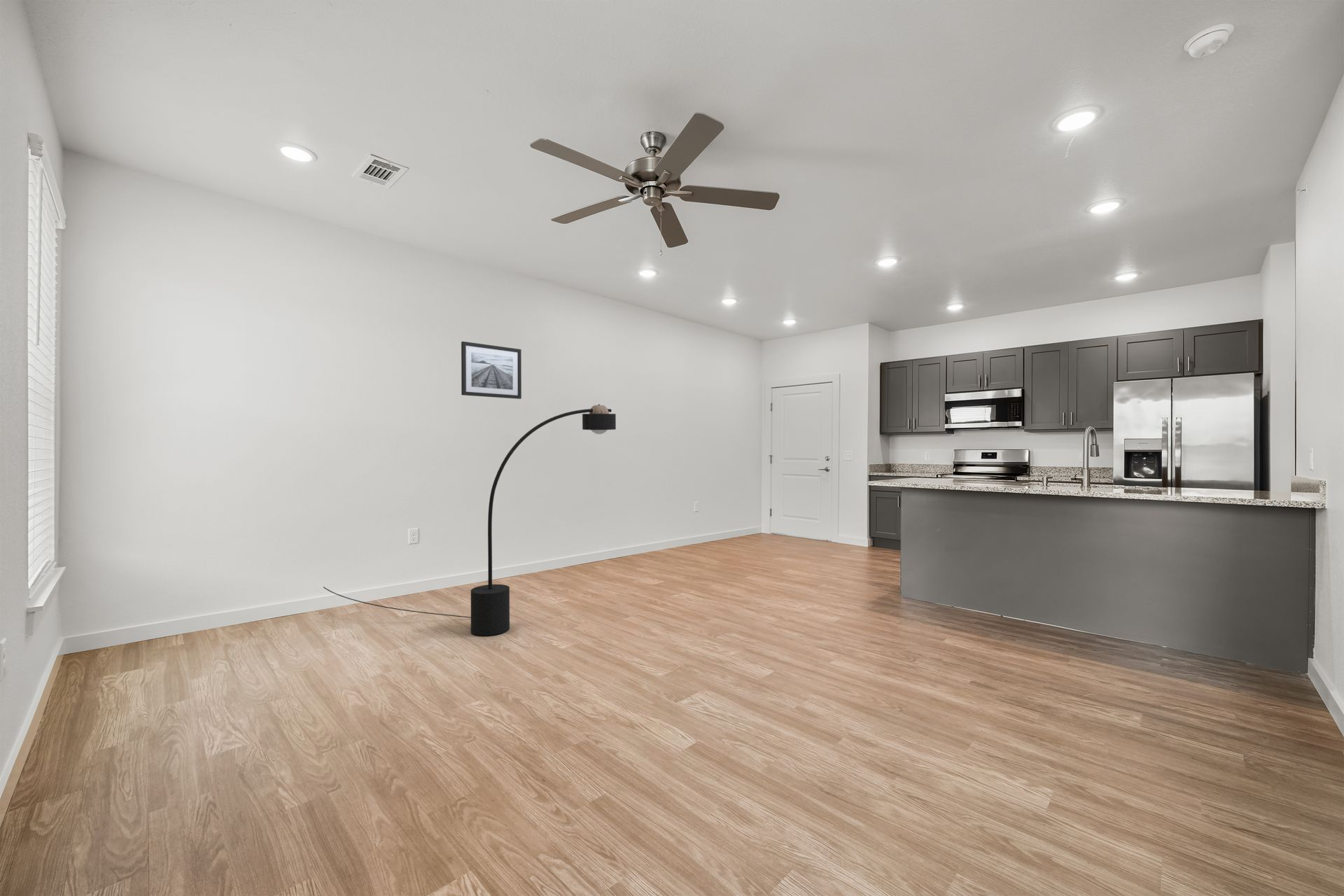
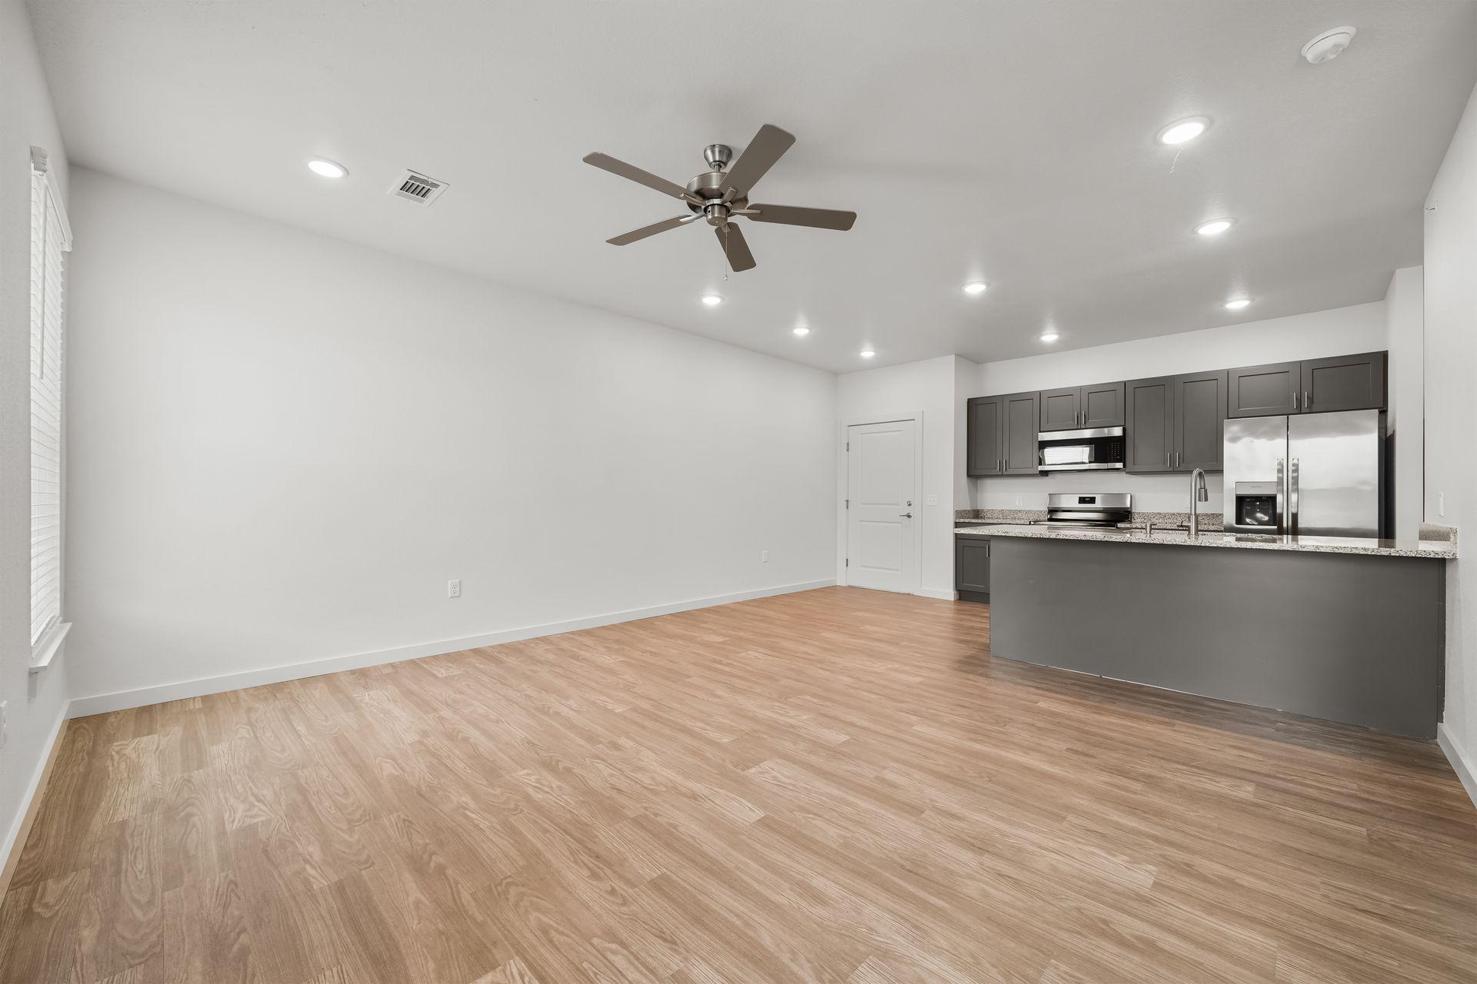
- wall art (492, 371)
- floor lamp (489, 505)
